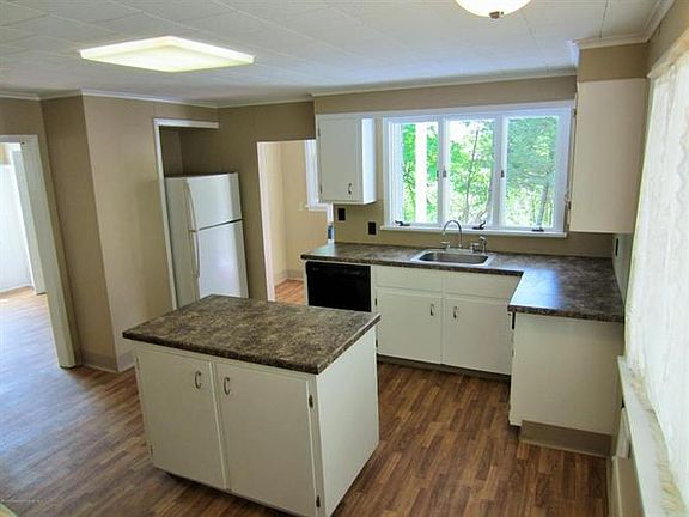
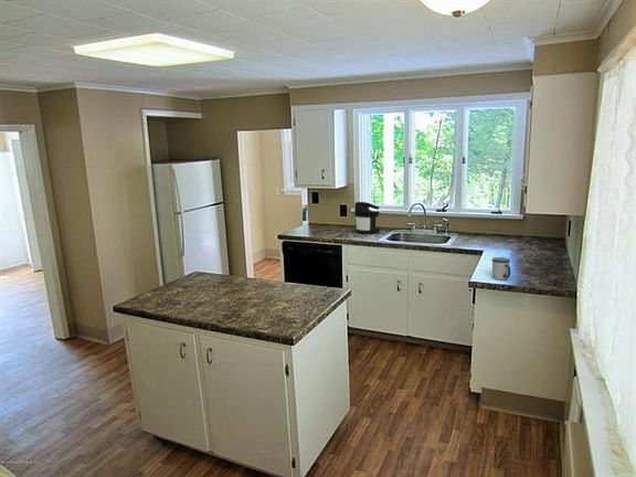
+ mug (500, 268)
+ coffee maker (368, 216)
